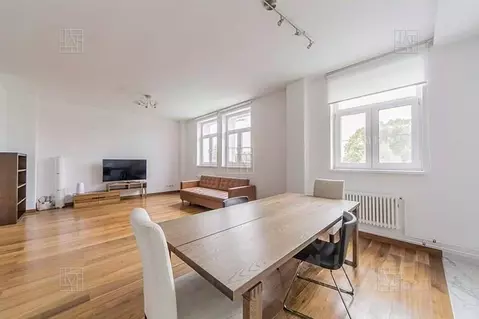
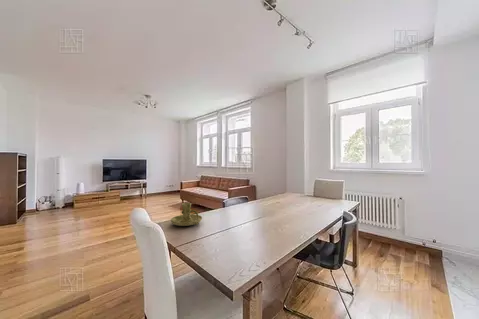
+ candle holder (188, 214)
